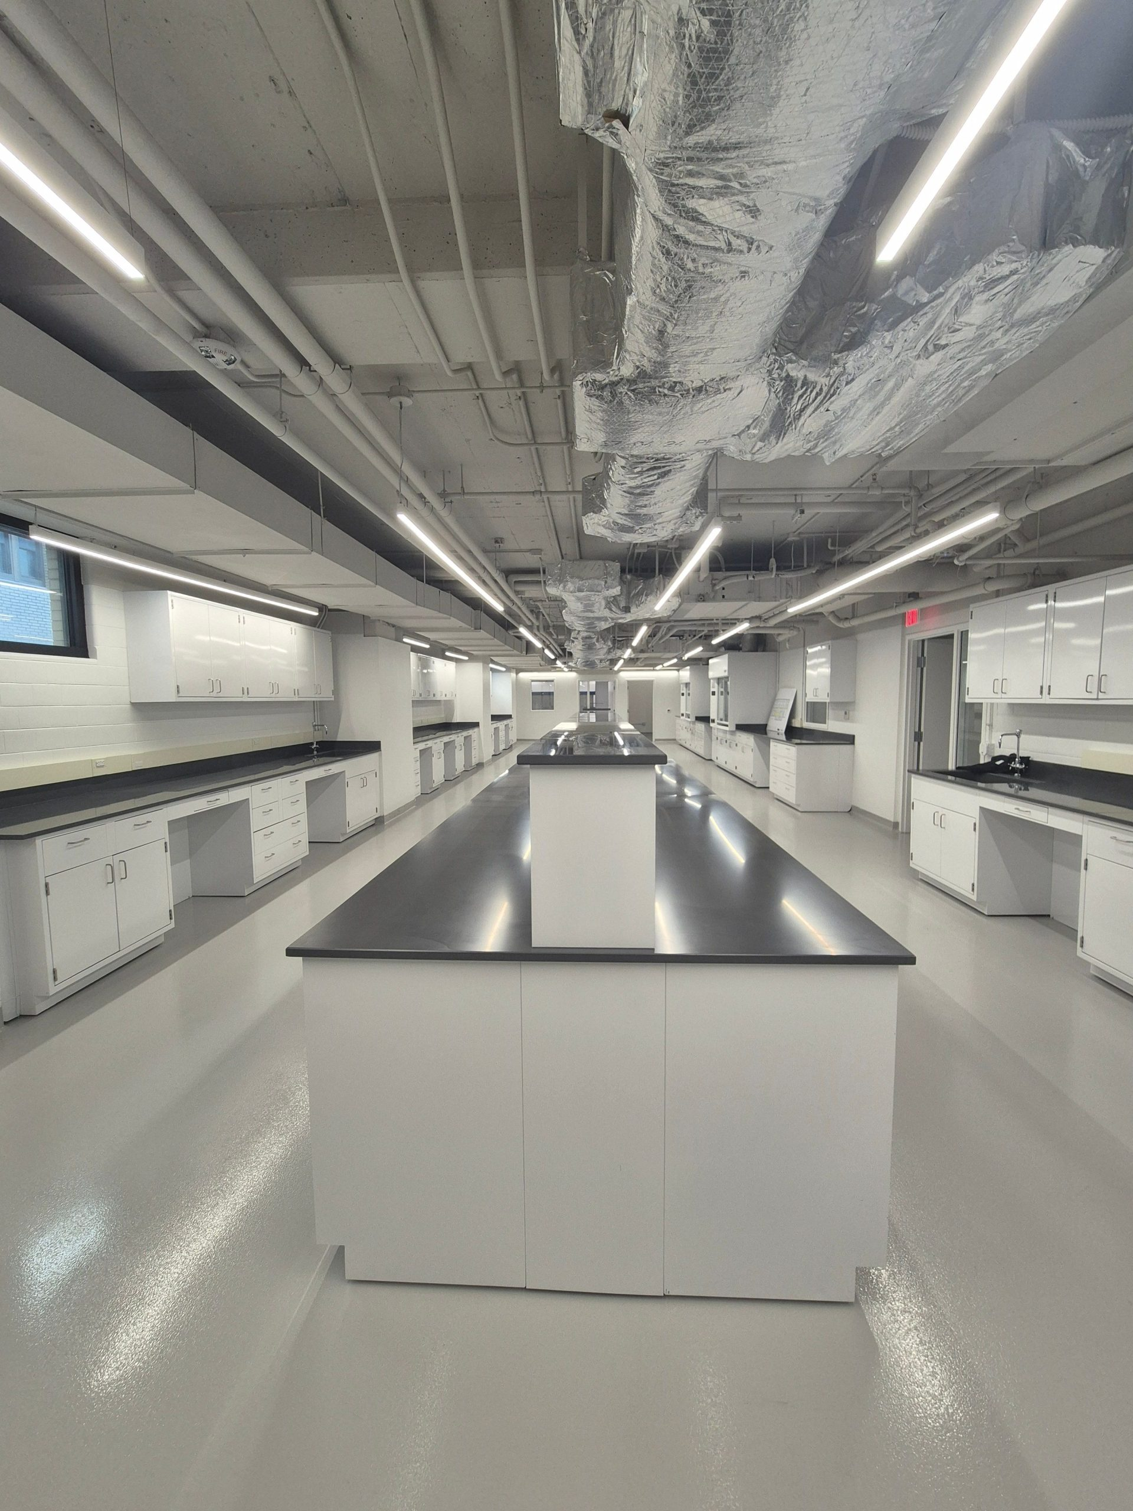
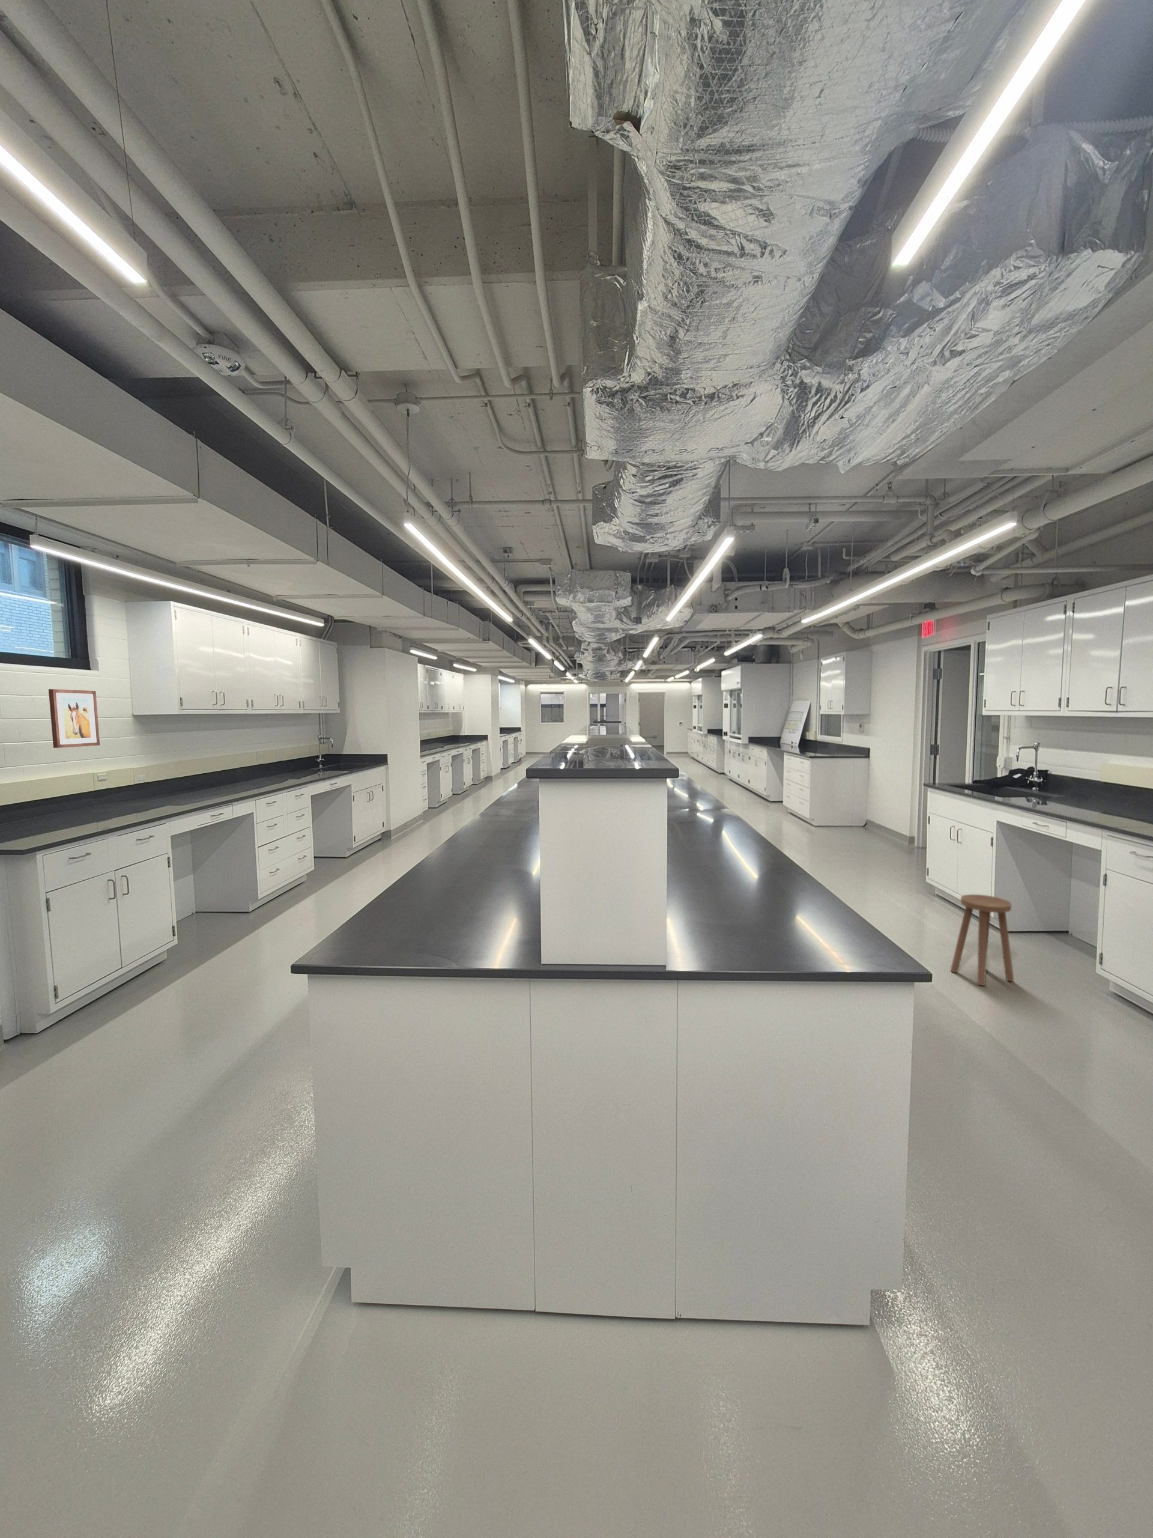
+ stool (983, 939)
+ wall art (75, 718)
